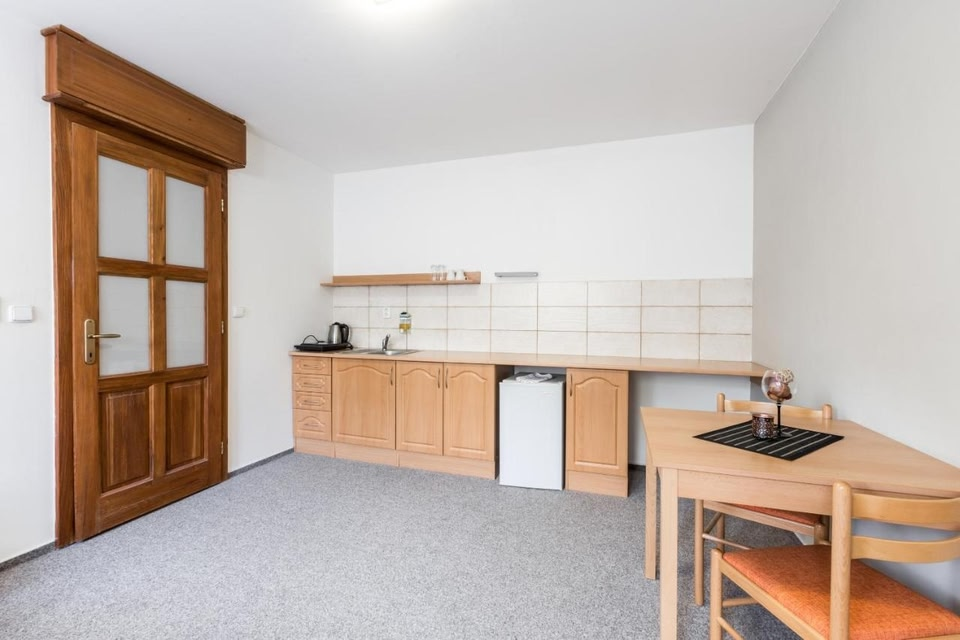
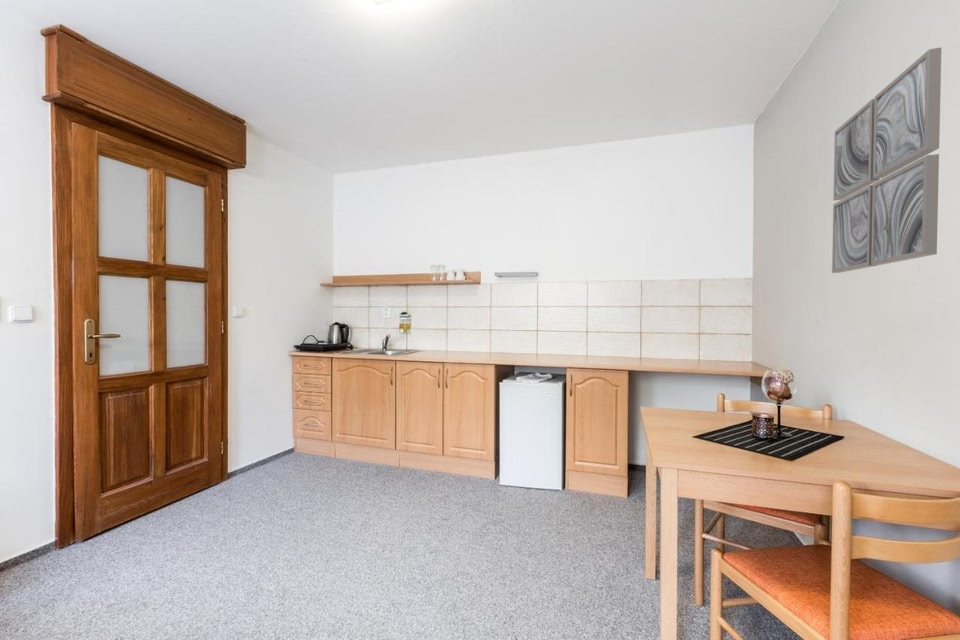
+ wall art (875, 181)
